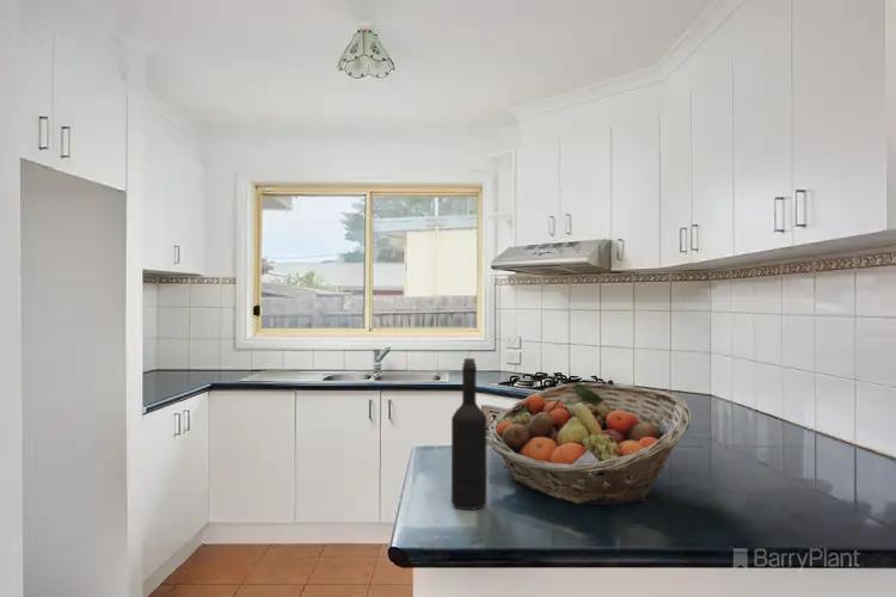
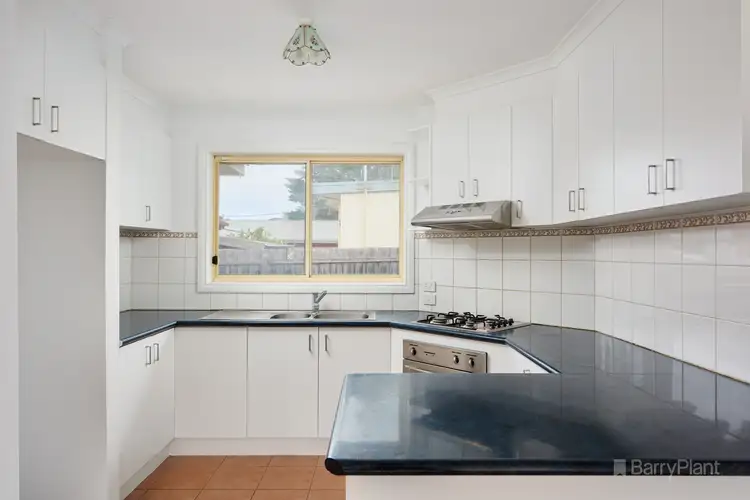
- wine bottle (468, 431)
- fruit basket (583, 436)
